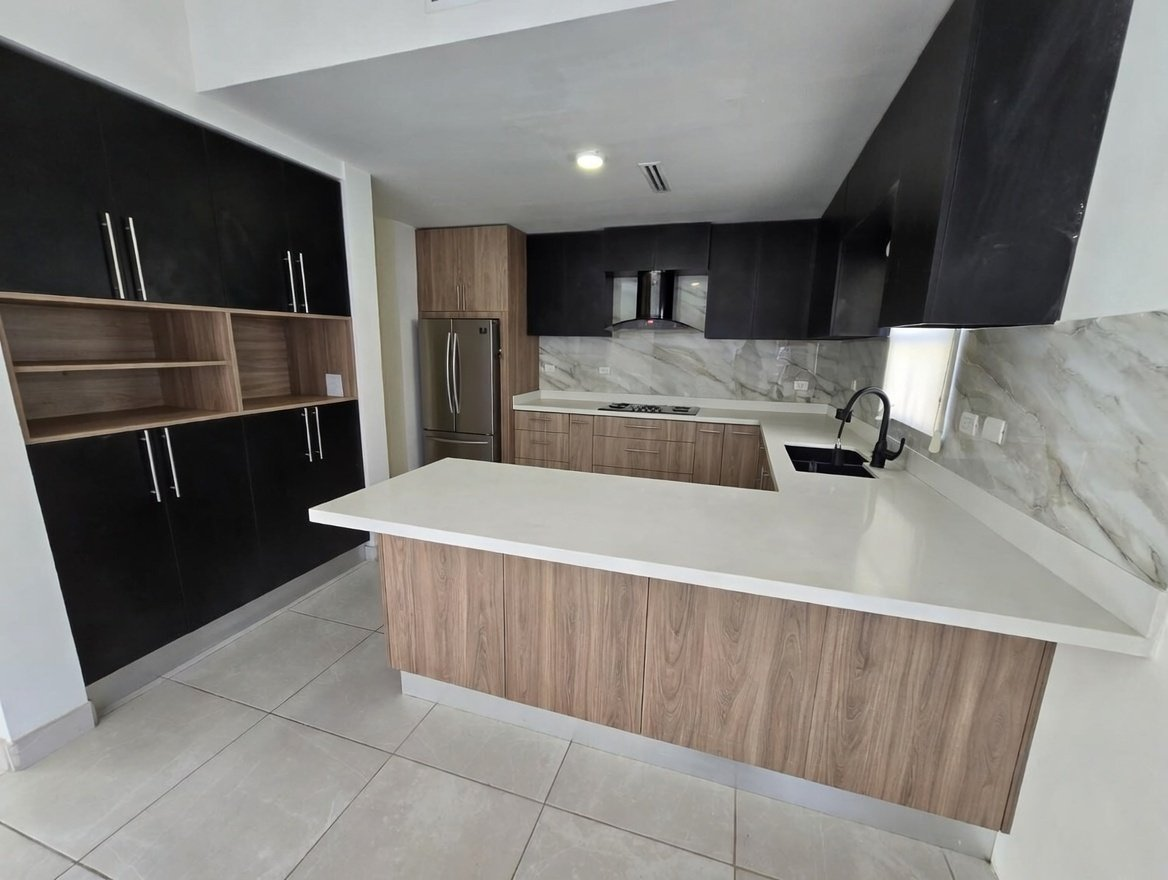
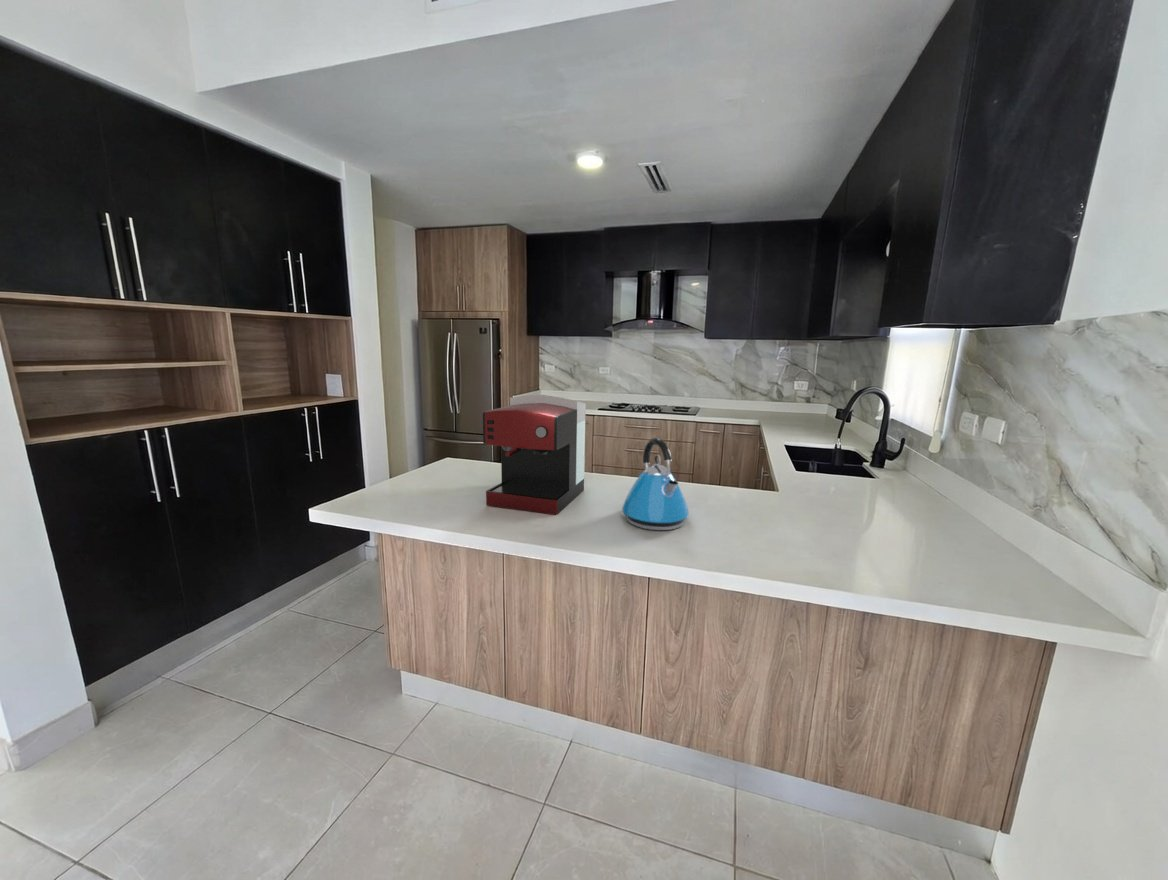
+ kettle (655, 479)
+ coffee maker (532, 450)
